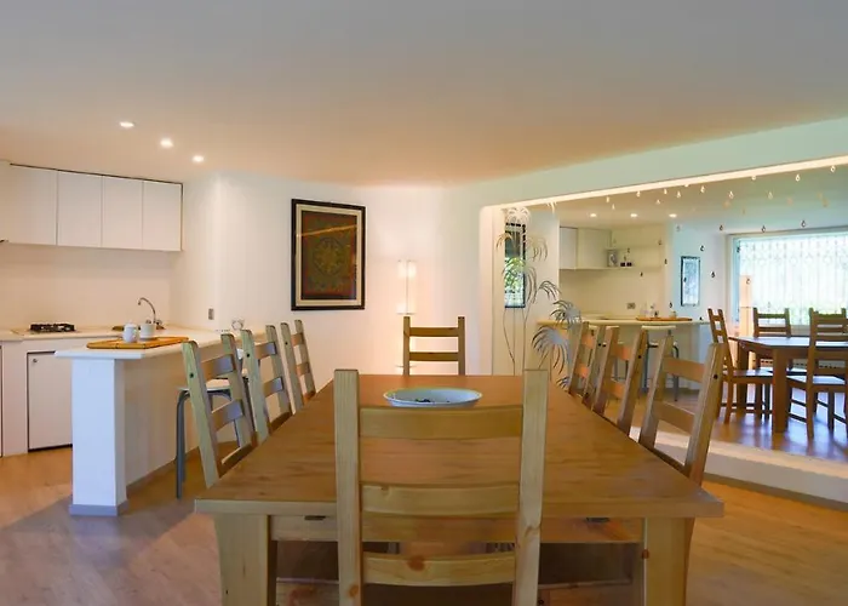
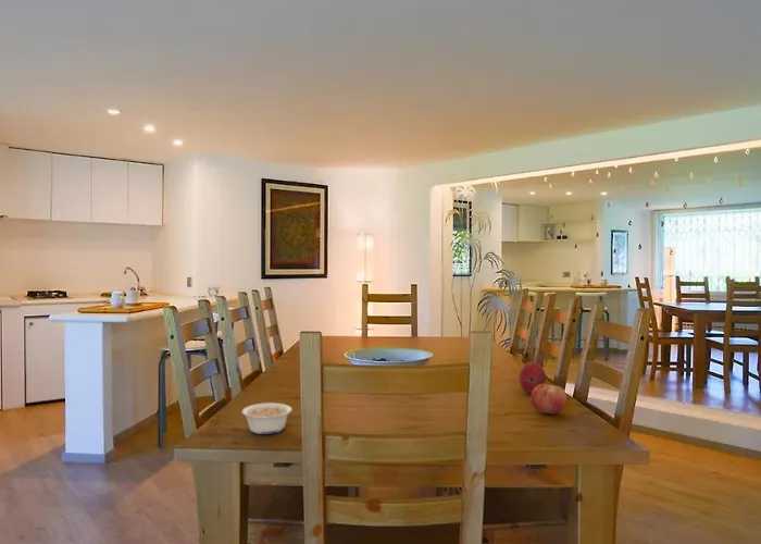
+ legume (266, 418)
+ fruit (548, 398)
+ fruit (532, 376)
